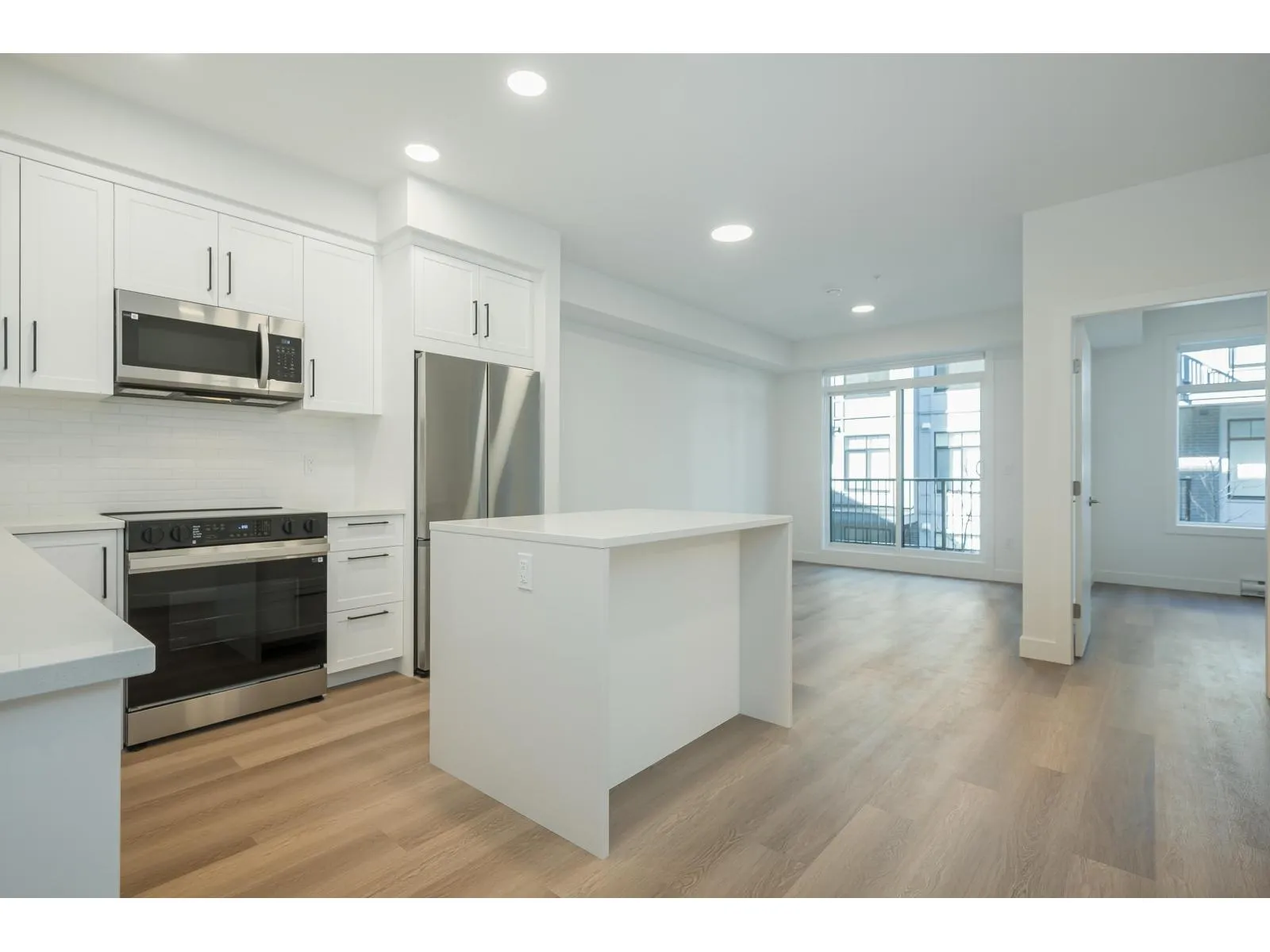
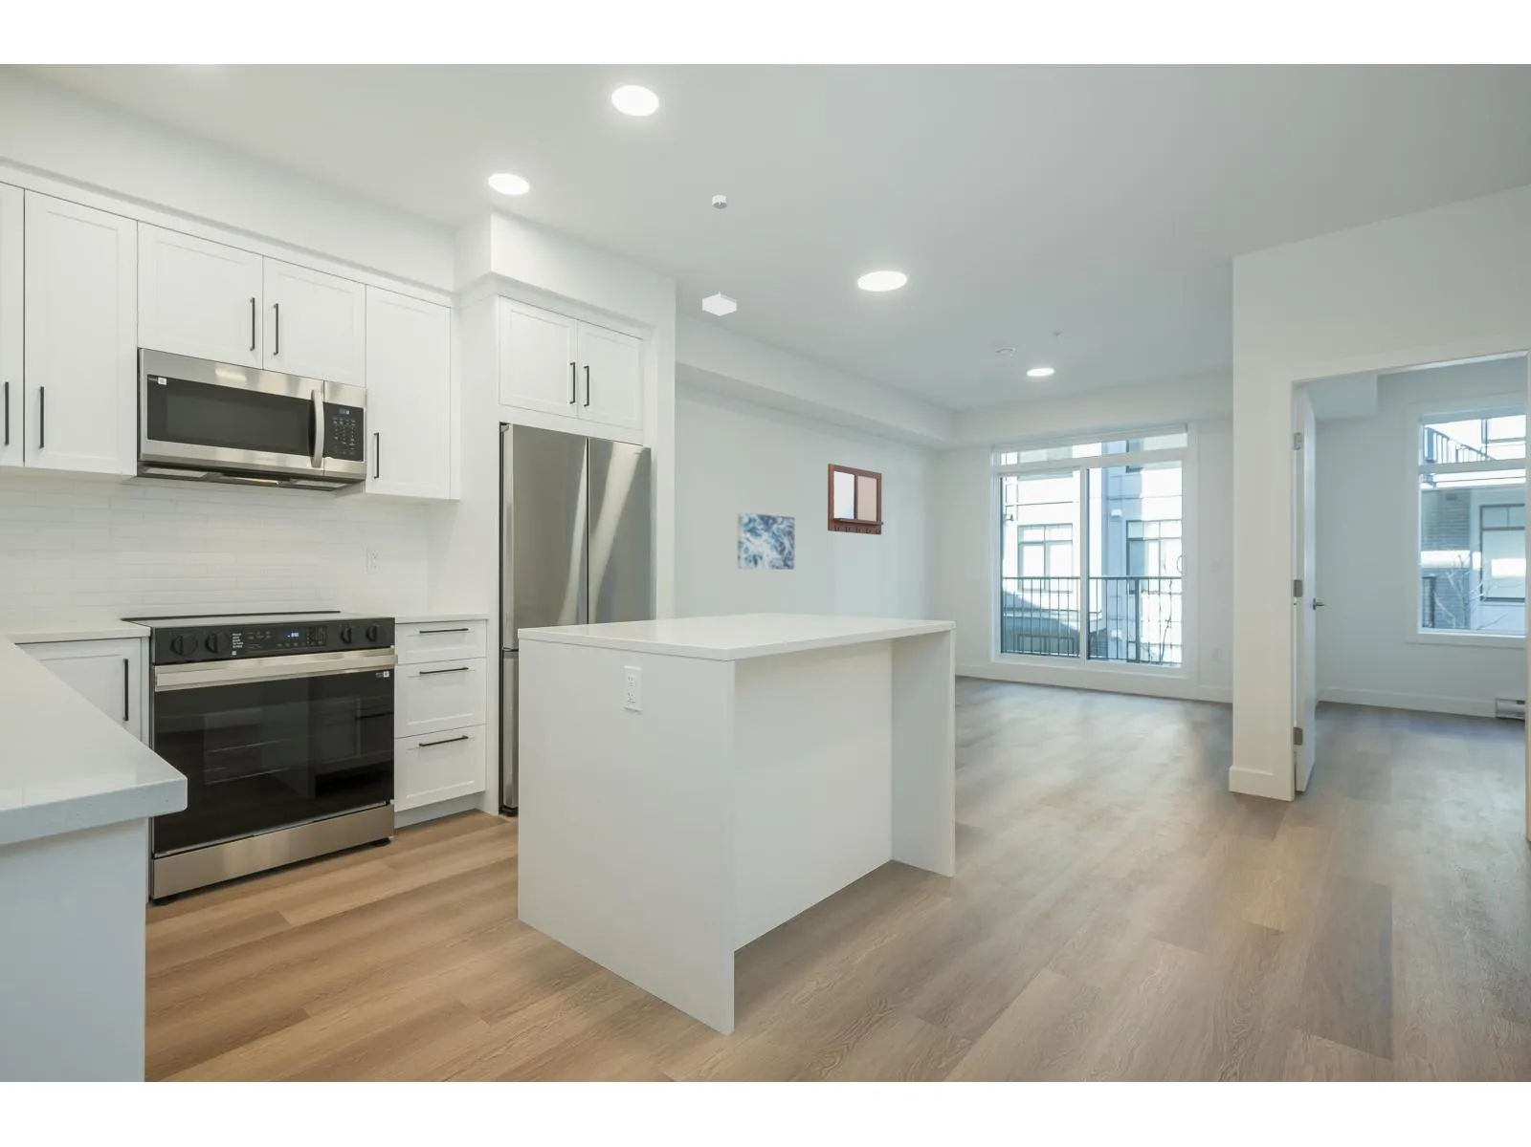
+ pendant lamp (720, 219)
+ wall art (767, 542)
+ writing board (858, 500)
